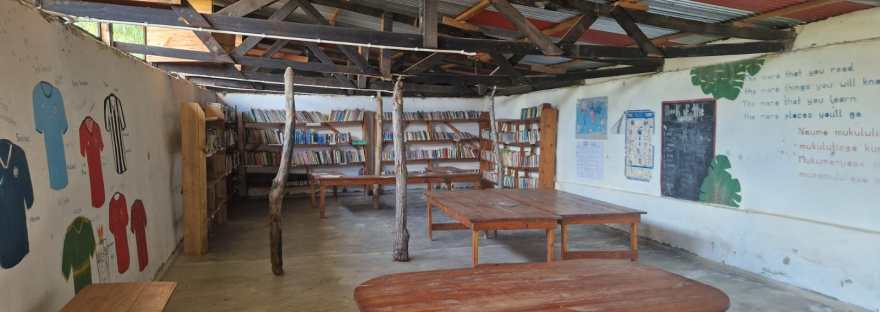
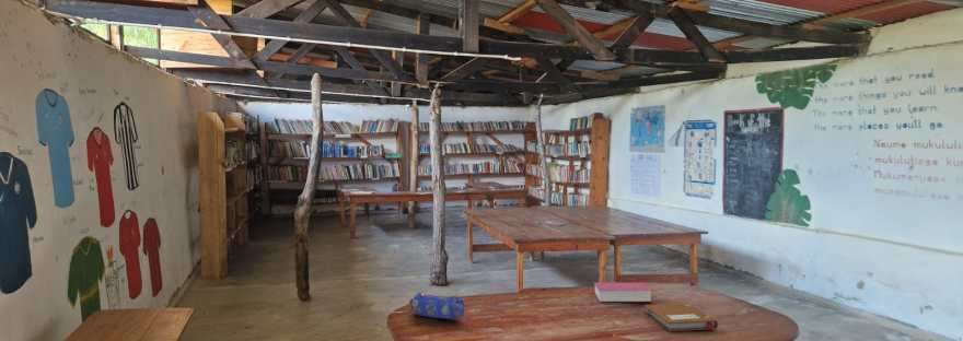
+ book (622, 291)
+ notebook (680, 317)
+ pencil case (437, 305)
